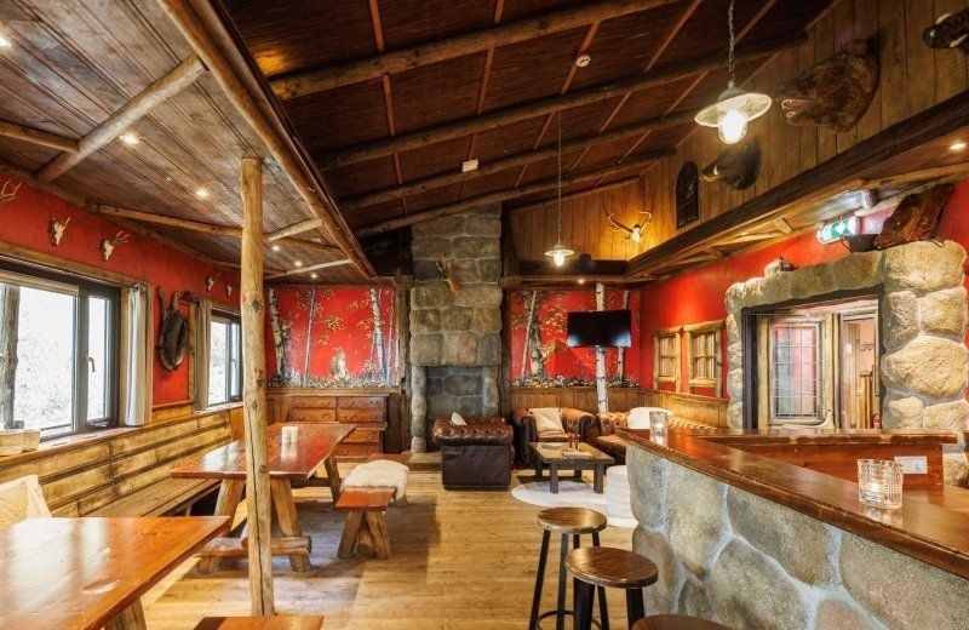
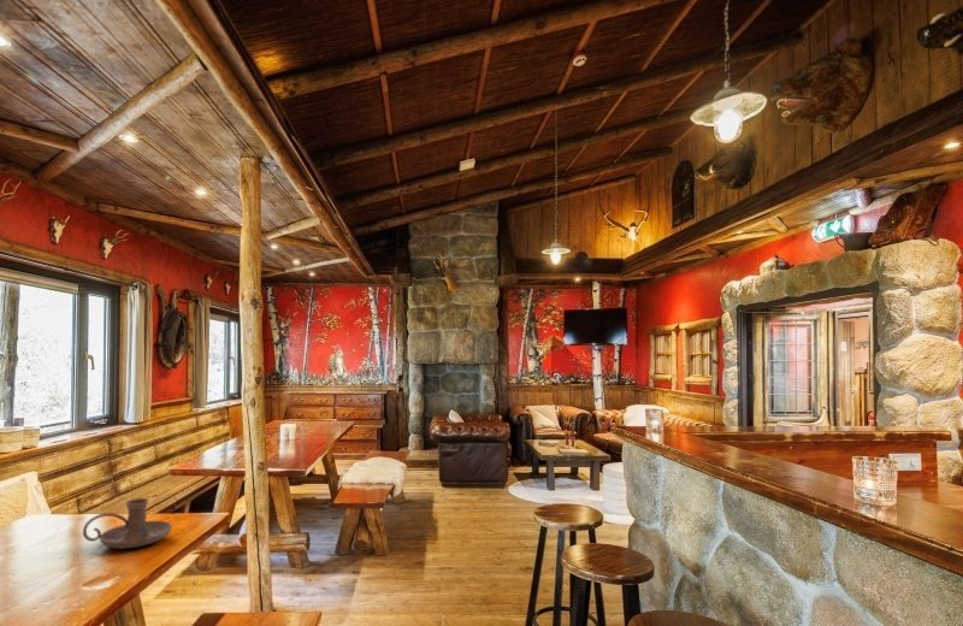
+ candle holder (128, 522)
